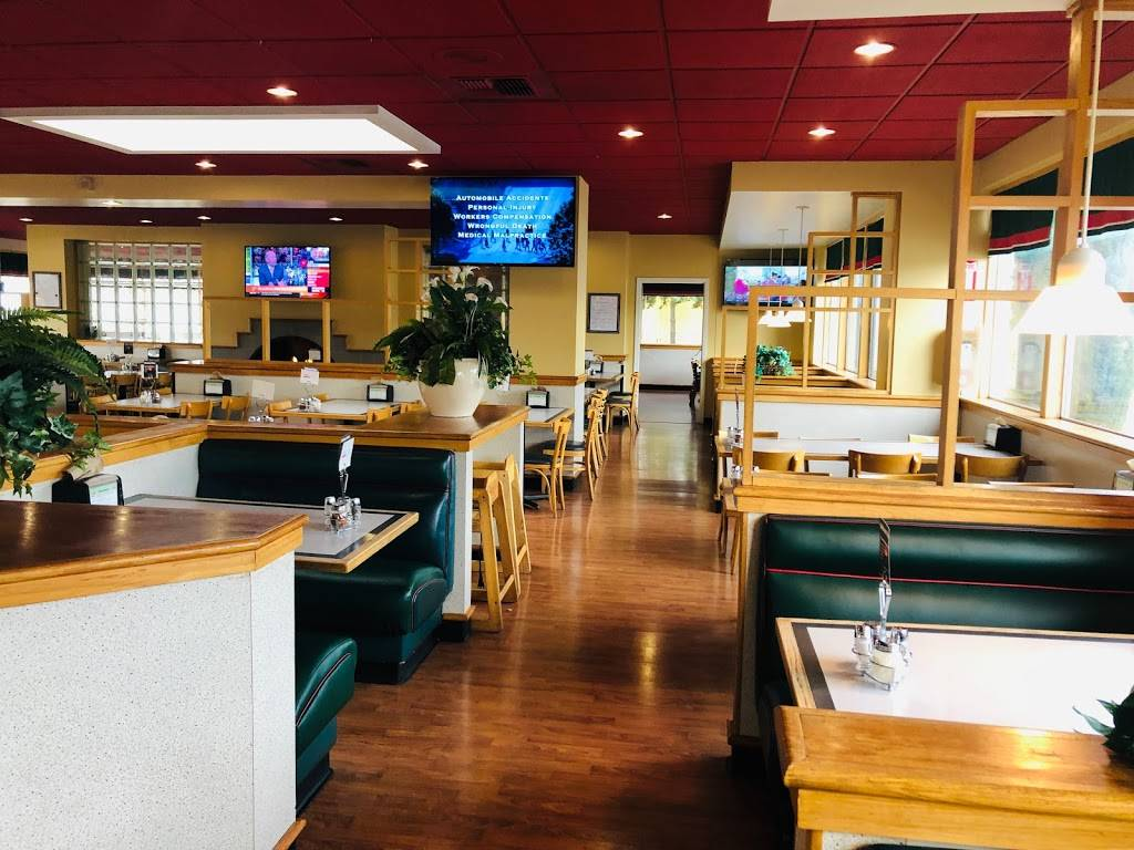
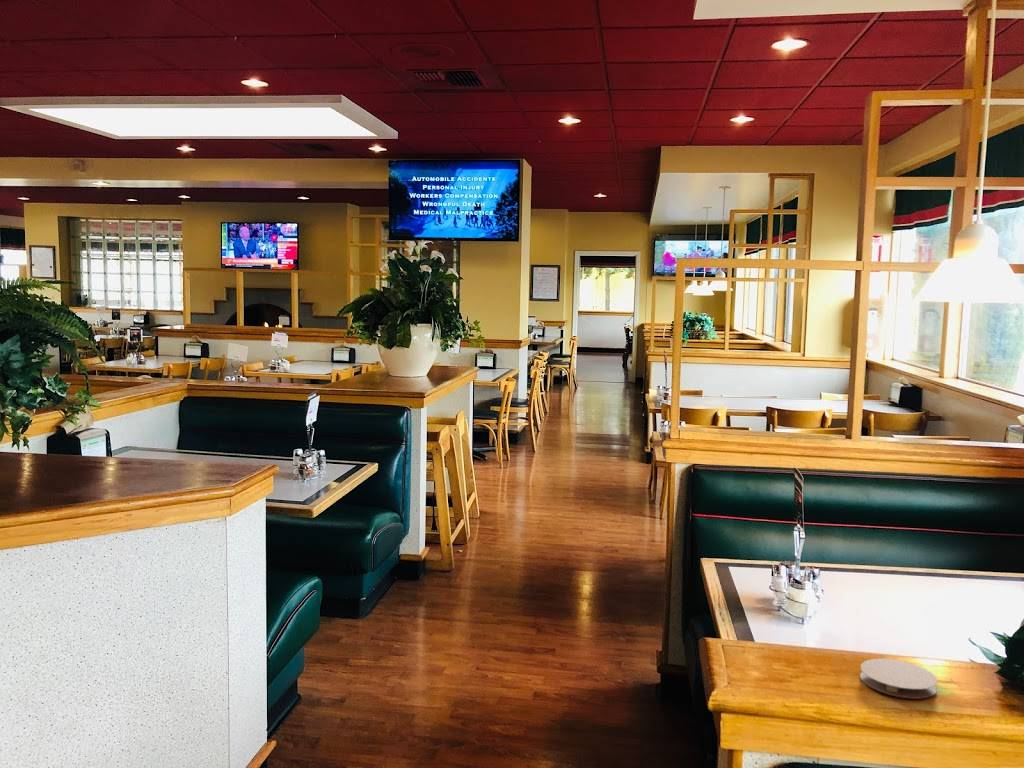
+ coaster (897, 677)
